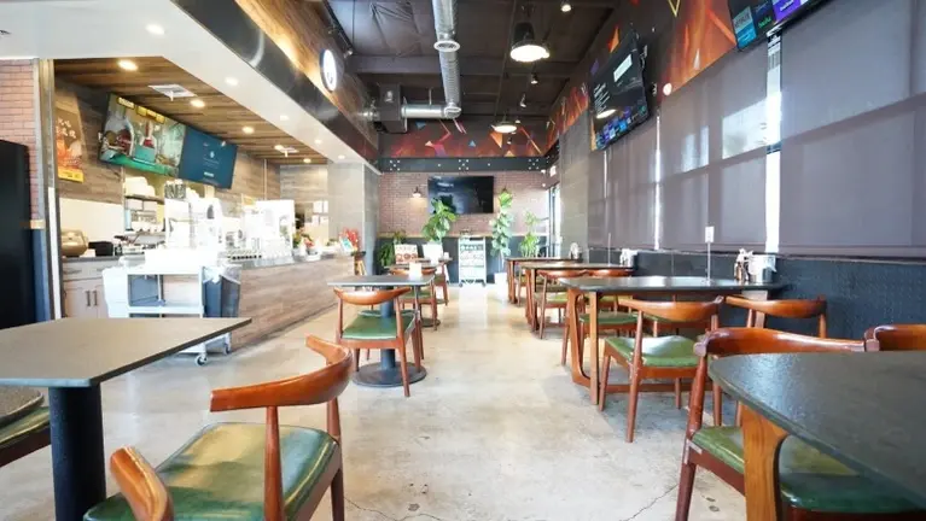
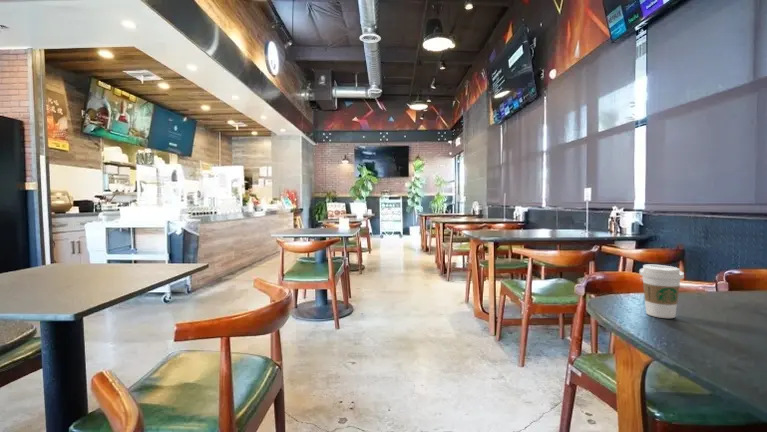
+ coffee cup (660, 290)
